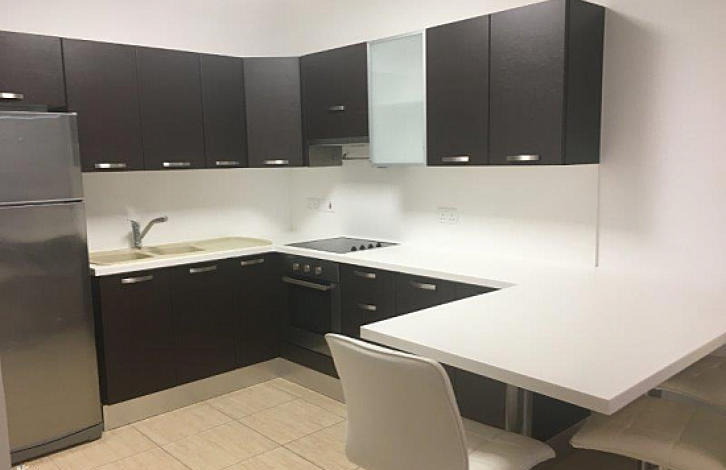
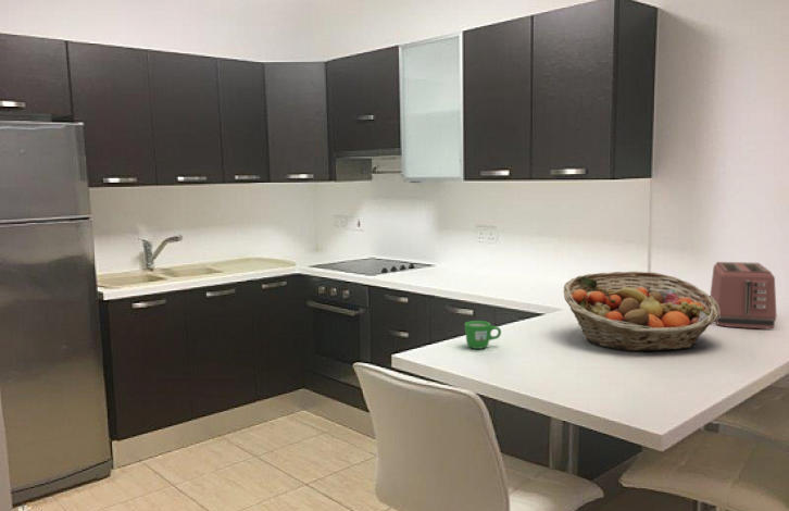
+ toaster (741, 292)
+ fruit basket (638, 309)
+ mug (483, 335)
